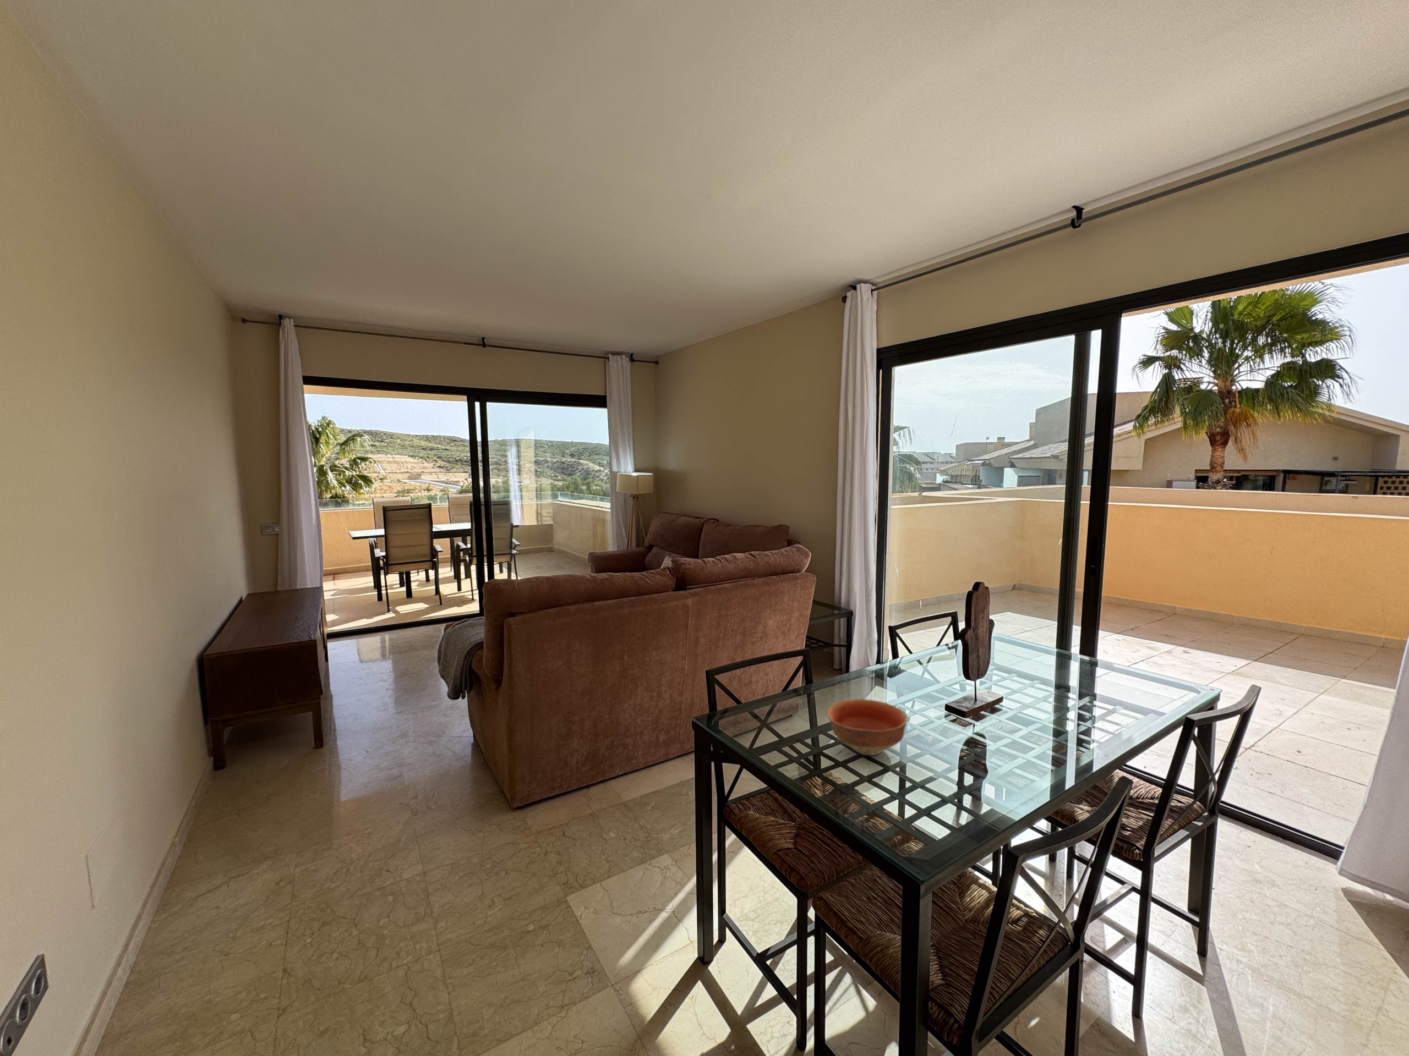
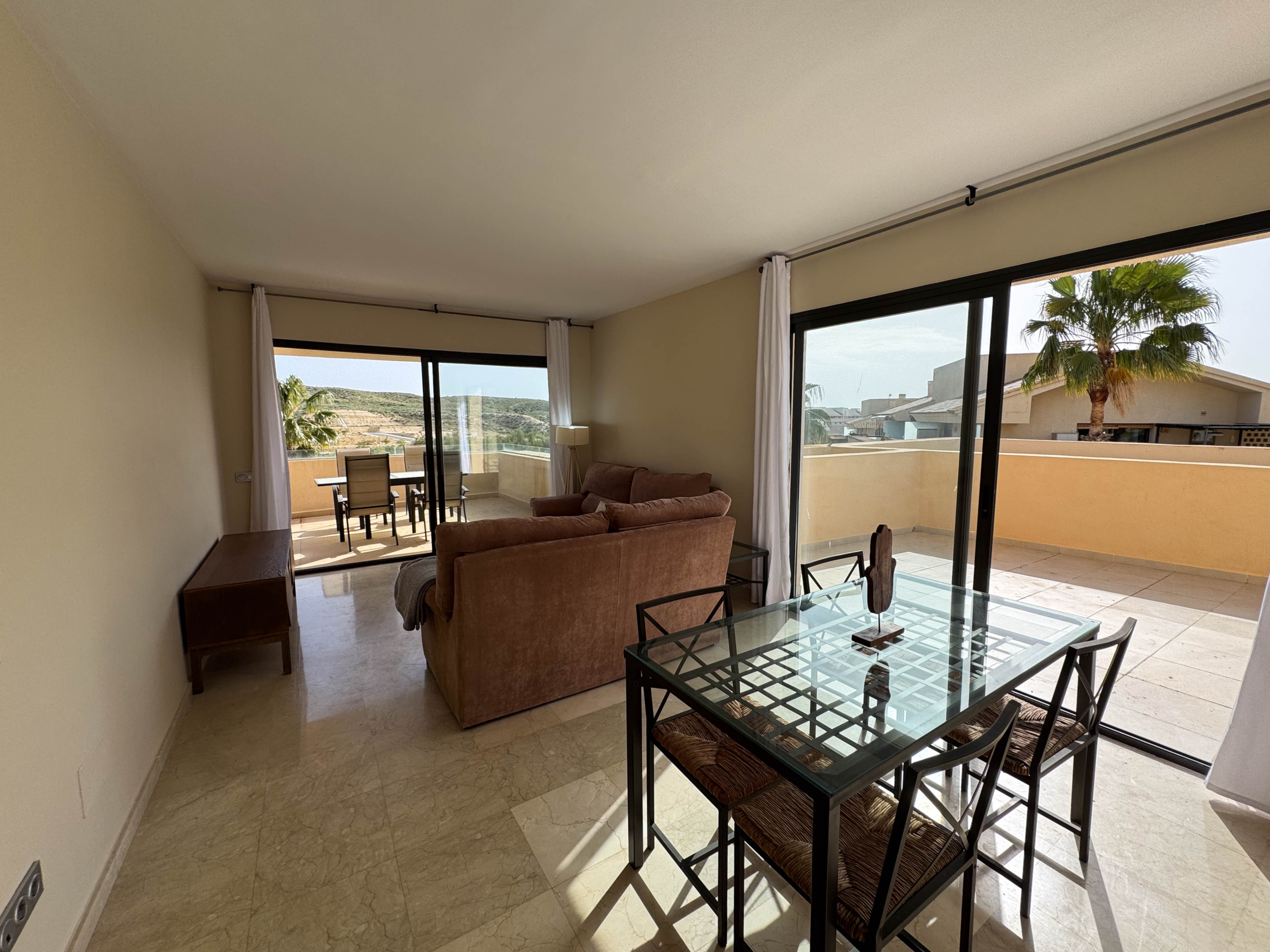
- bowl (866, 731)
